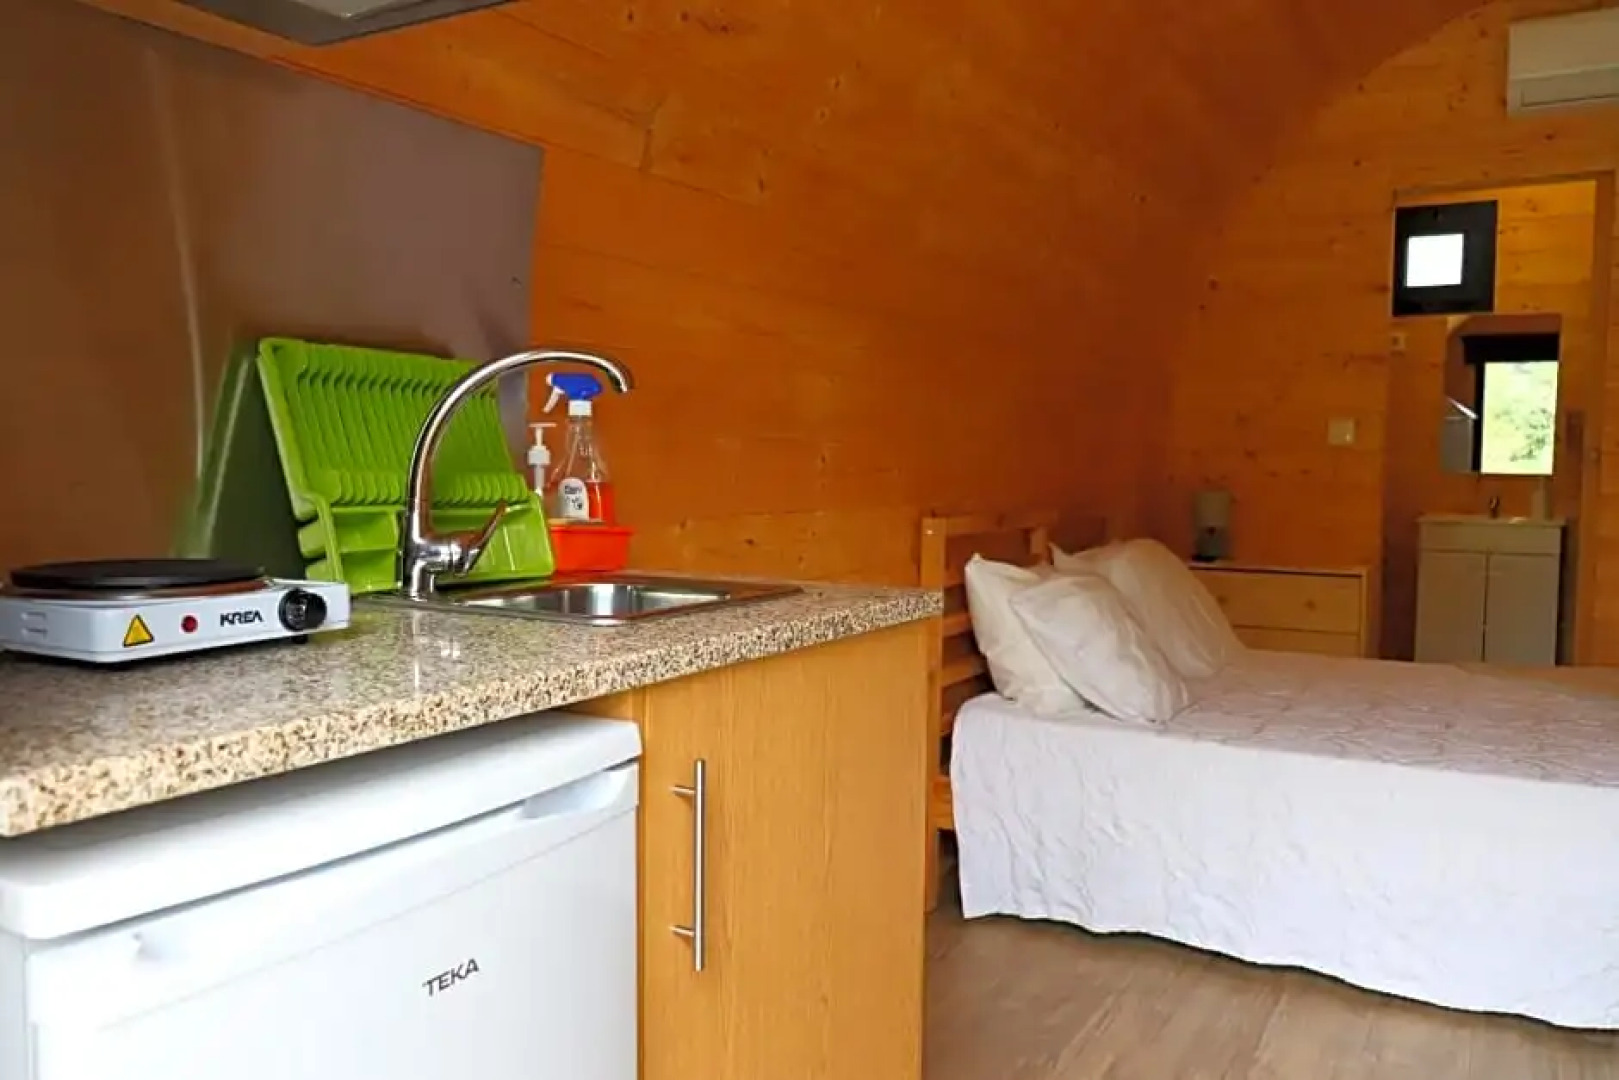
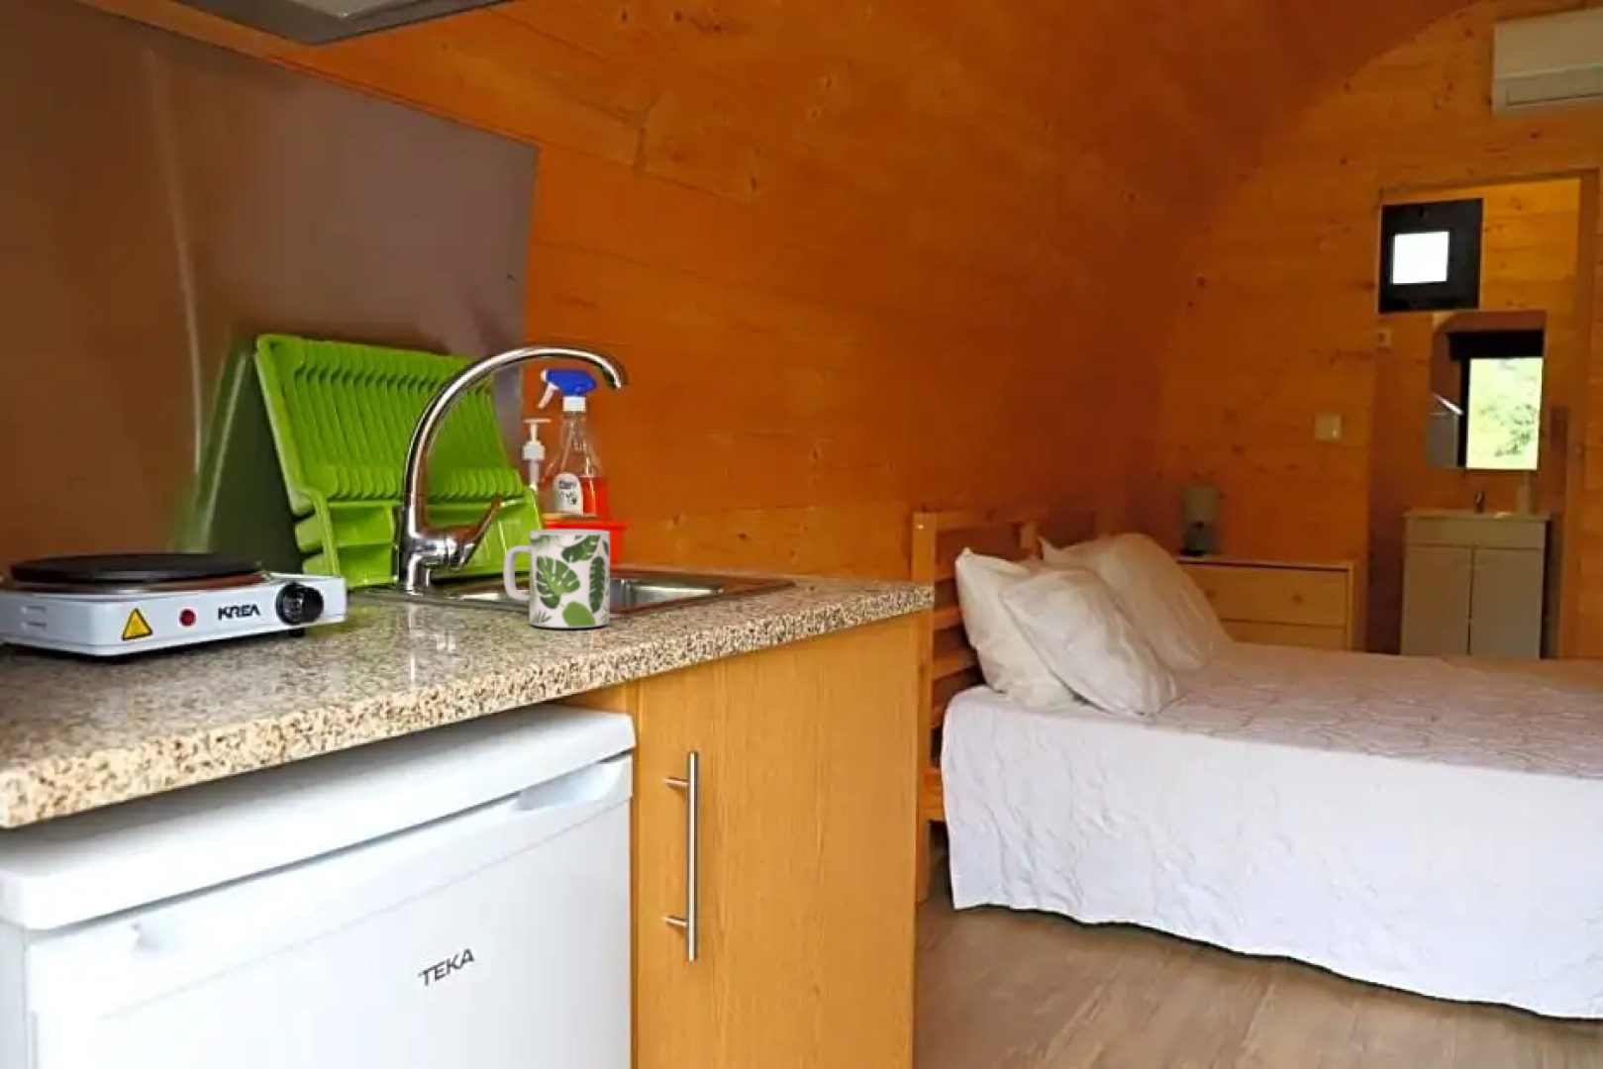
+ mug (554, 576)
